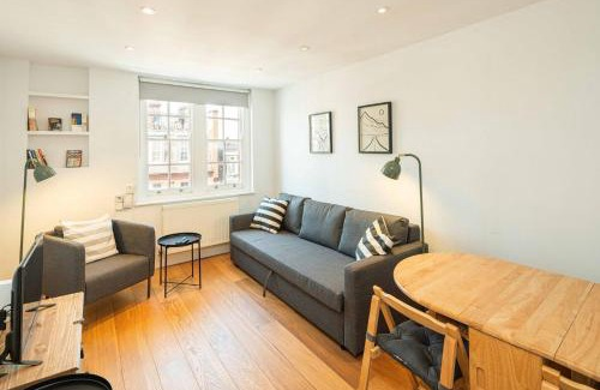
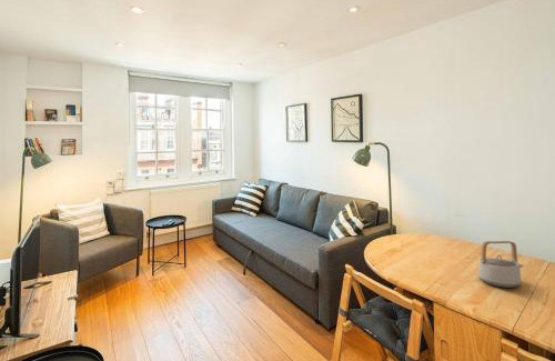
+ teapot (502, 261)
